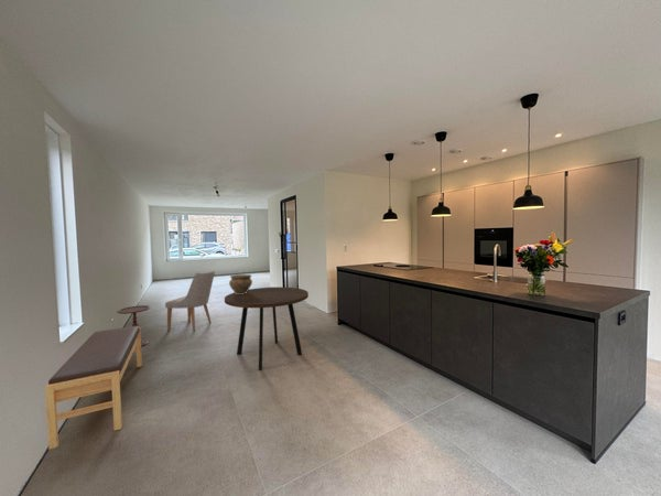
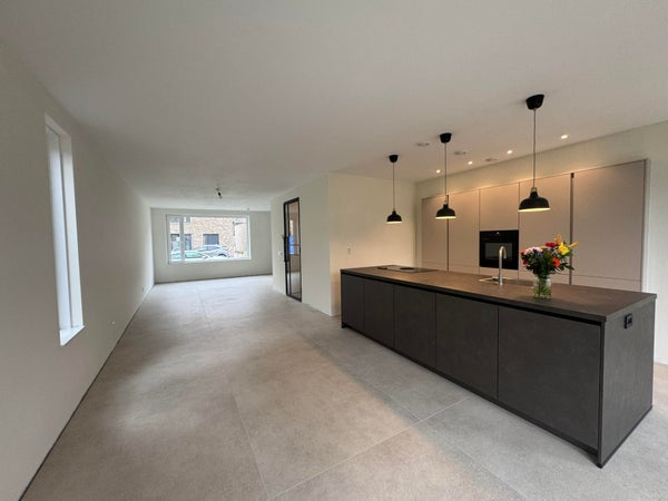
- dining table (273, 323)
- bench (105, 371)
- chair (194, 299)
- side table (134, 325)
- ceramic pot (240, 283)
